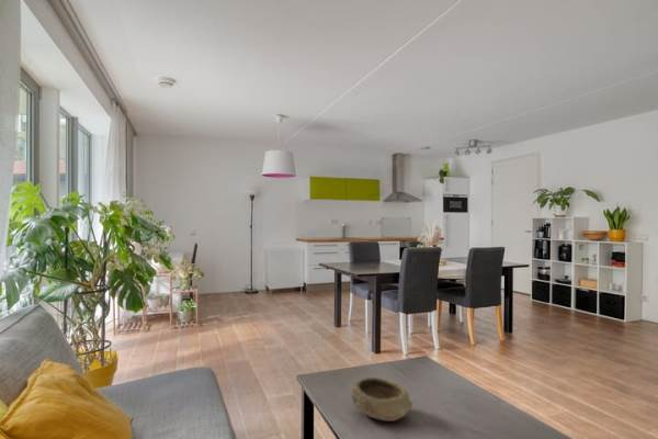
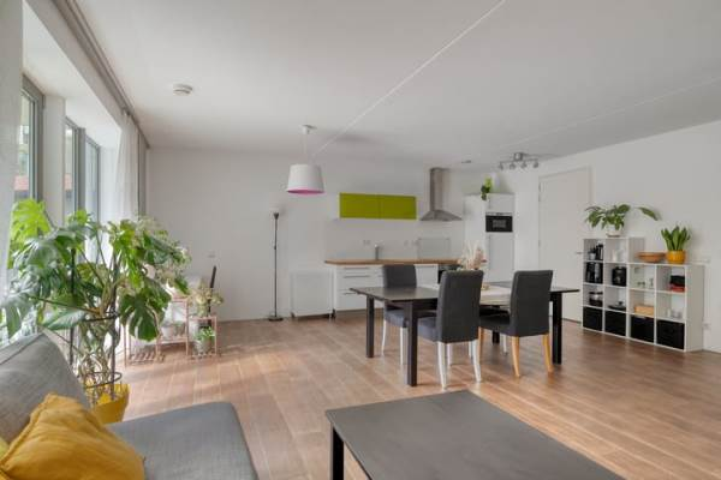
- bowl (381, 398)
